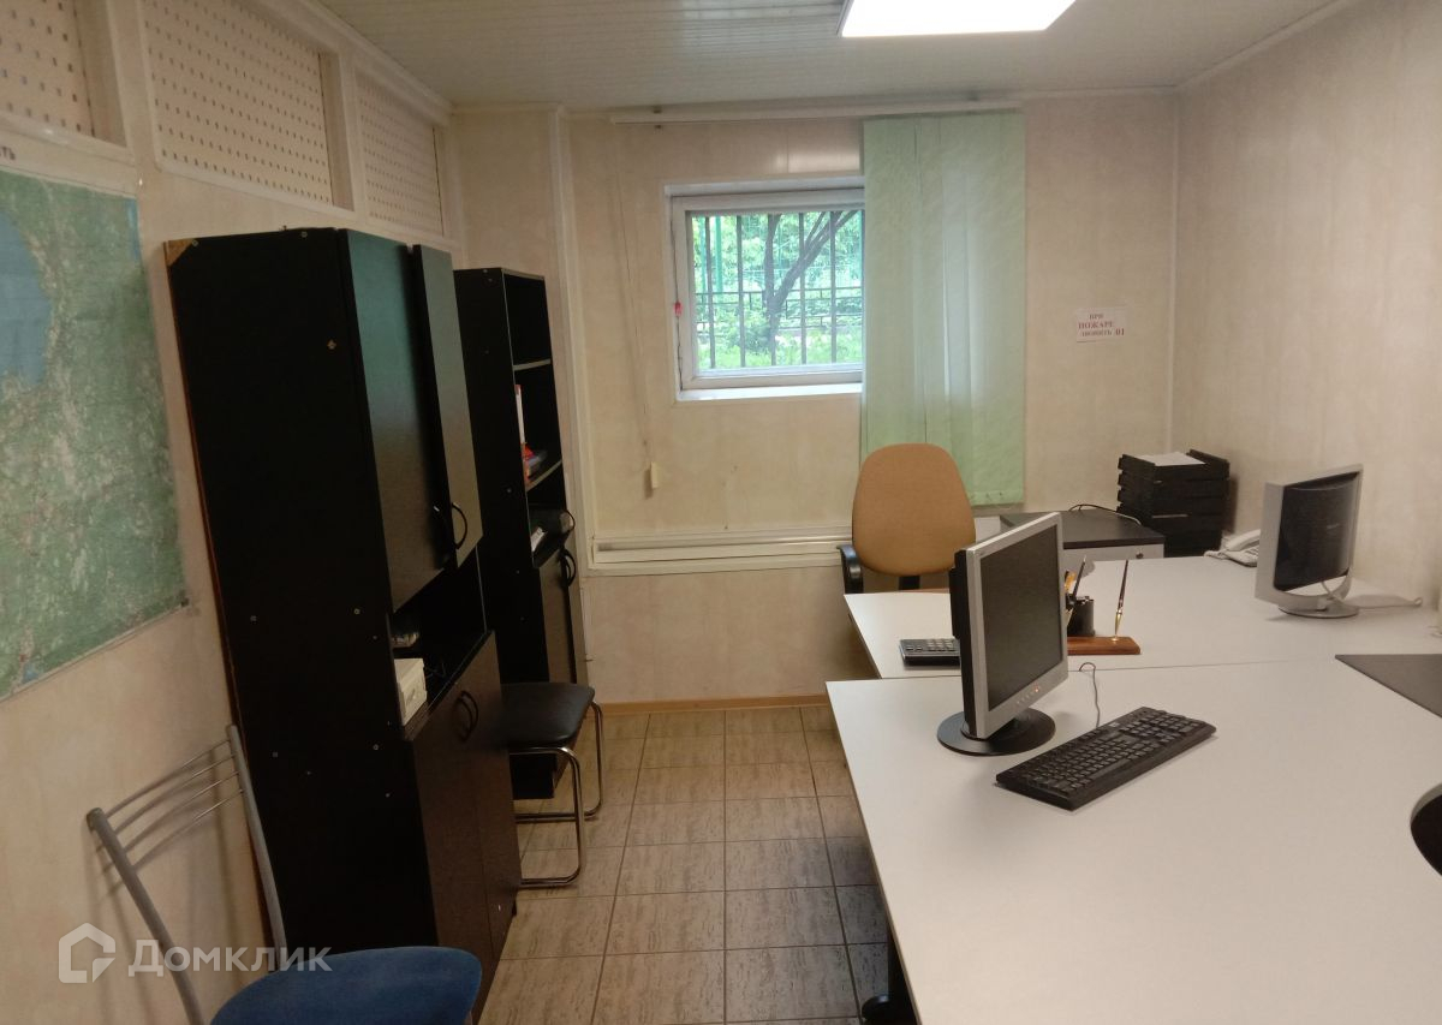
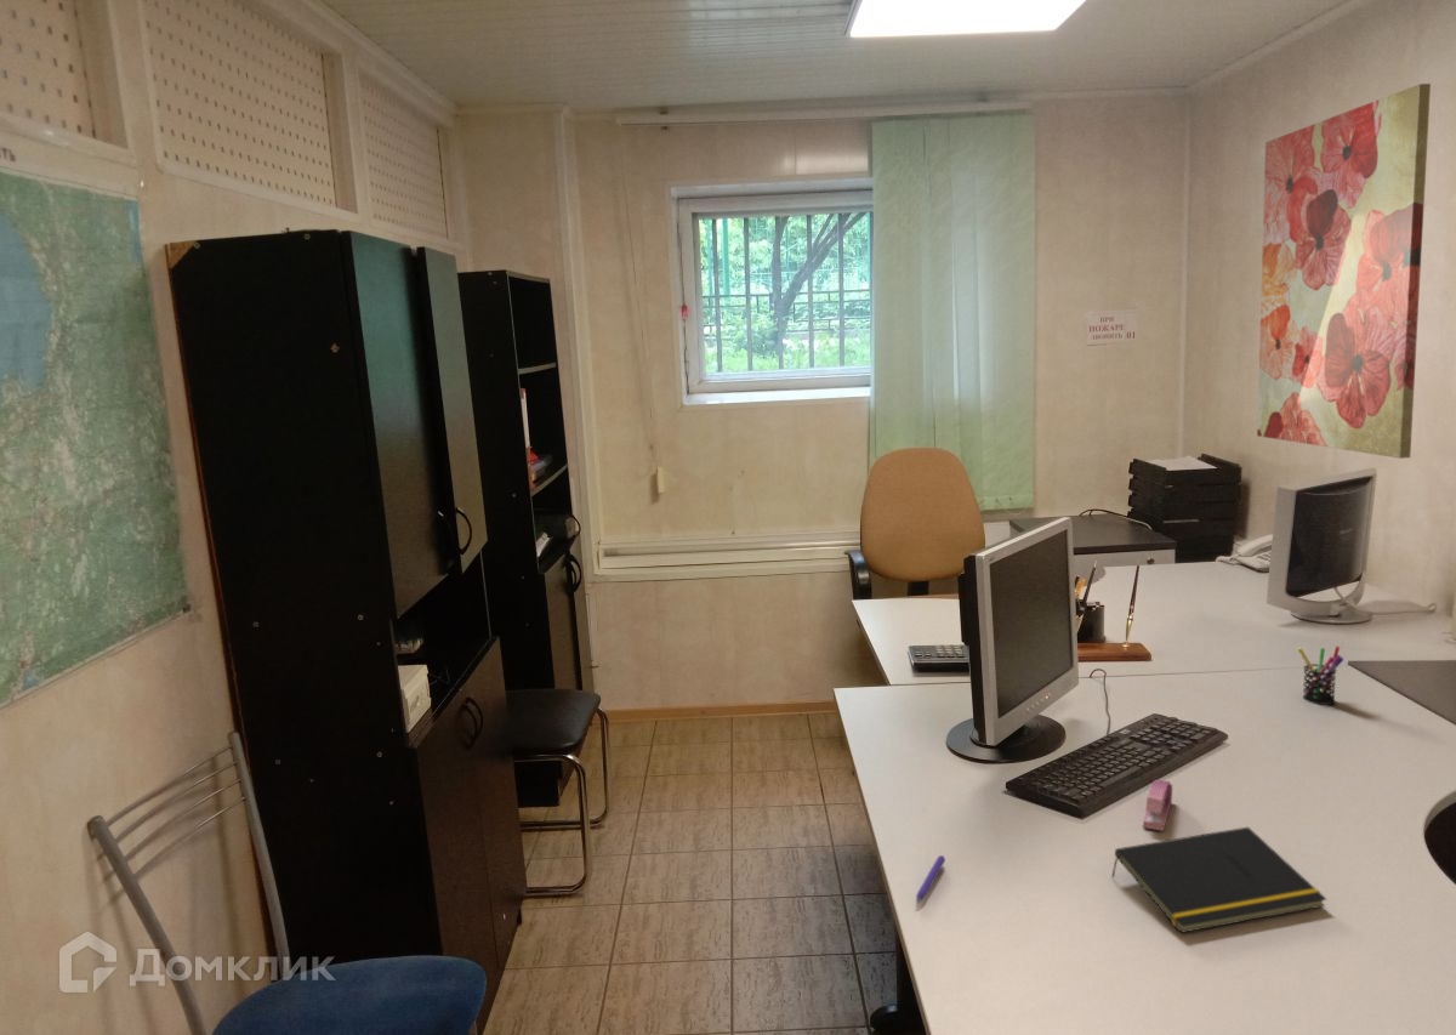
+ pen holder (1321, 671)
+ wall art (1331, 285)
+ notepad (1216, 876)
+ pen (929, 878)
+ stapler (1158, 800)
